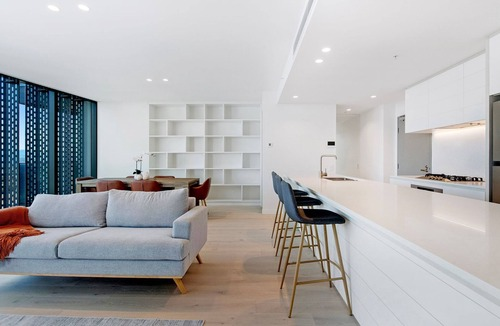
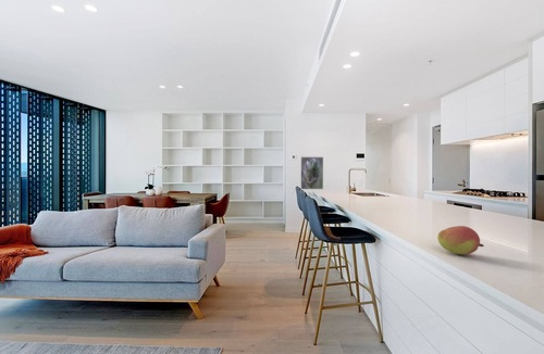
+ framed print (311, 173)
+ fruit (459, 240)
